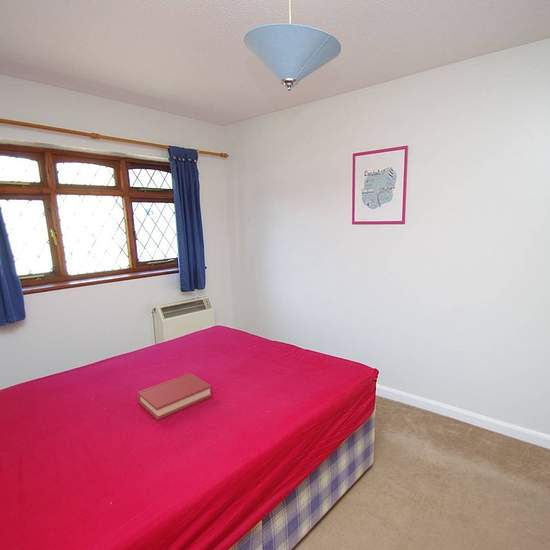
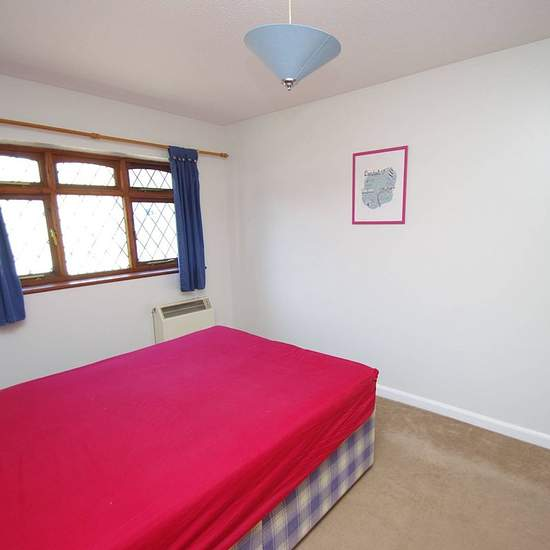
- hardback book (175, 393)
